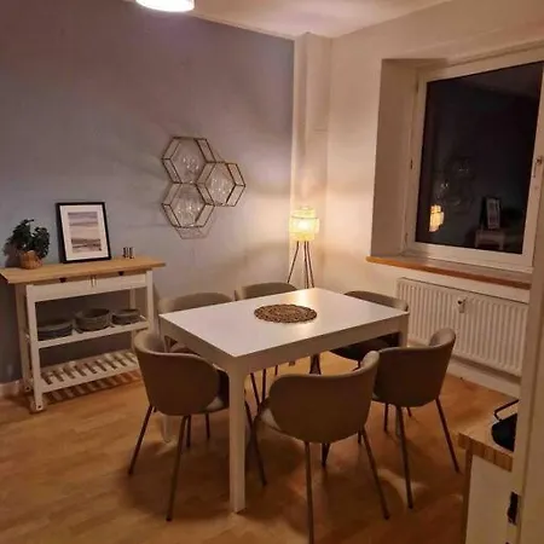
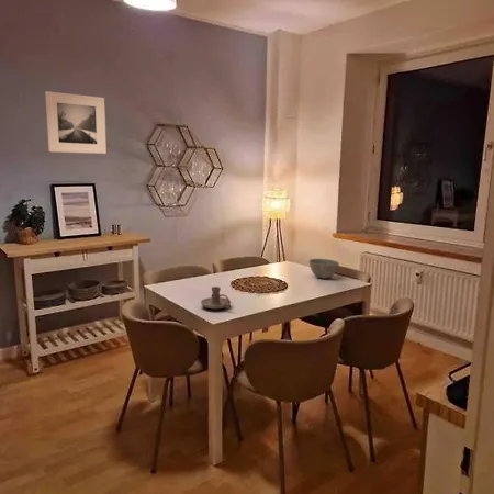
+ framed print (77, 124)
+ candle holder (217, 297)
+ bowl (323, 269)
